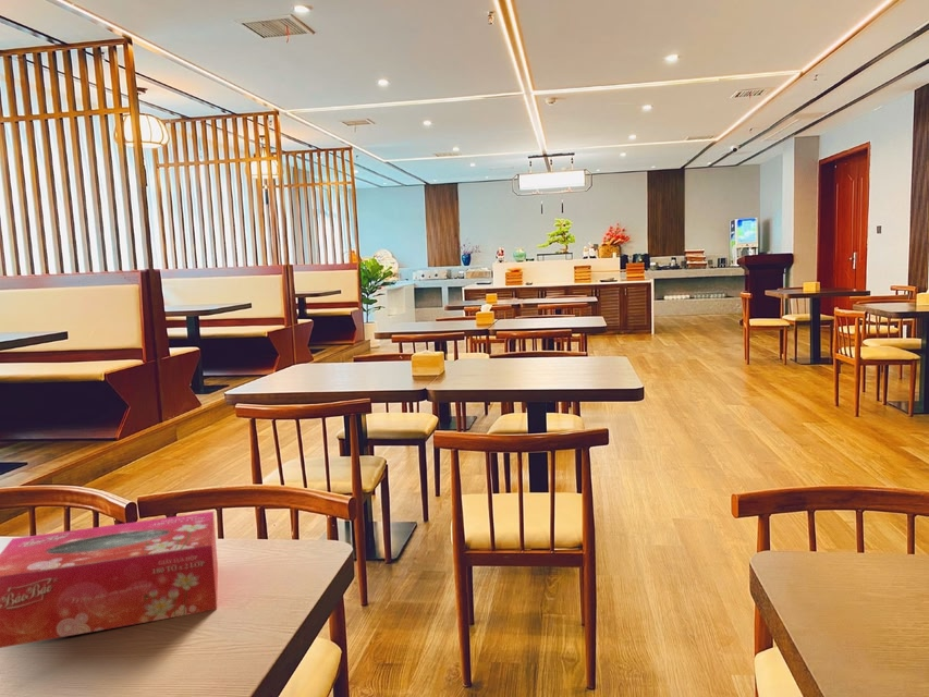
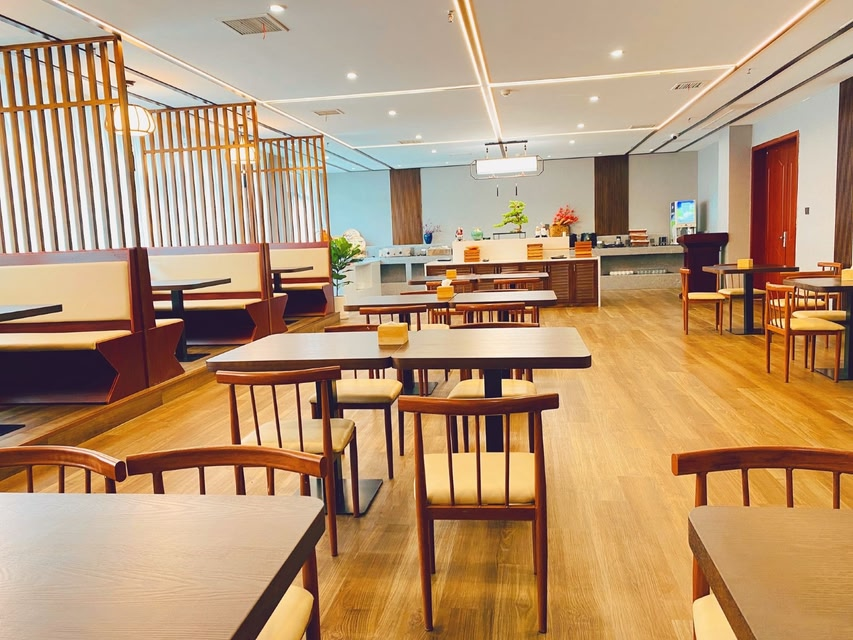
- tissue box (112, 573)
